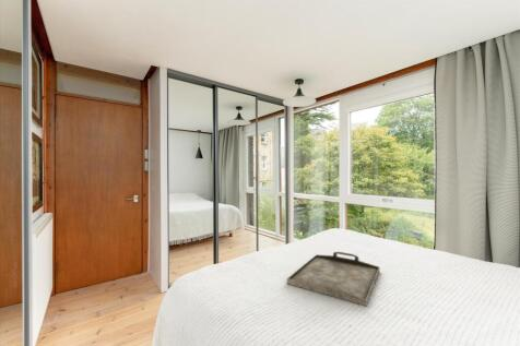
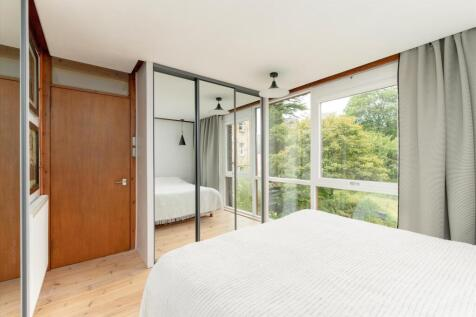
- serving tray (335, 270)
